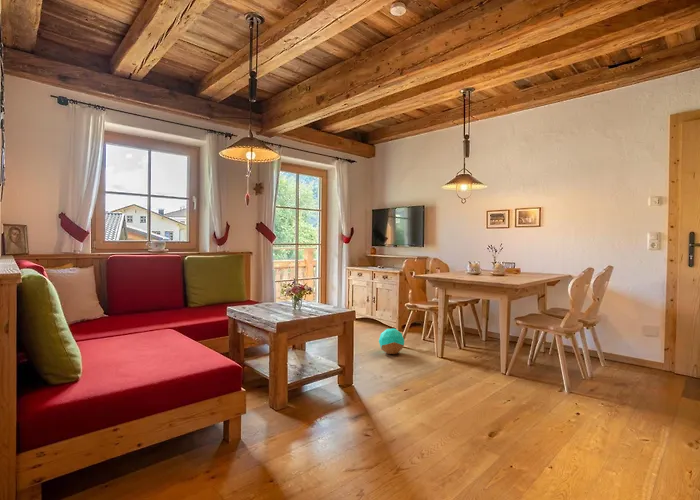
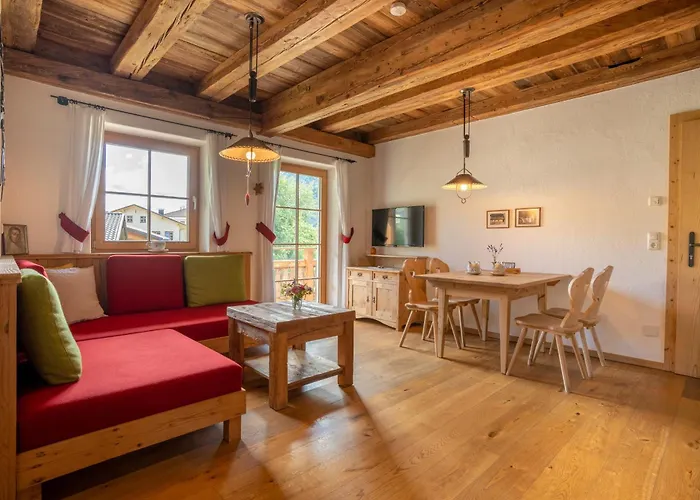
- ball (391, 341)
